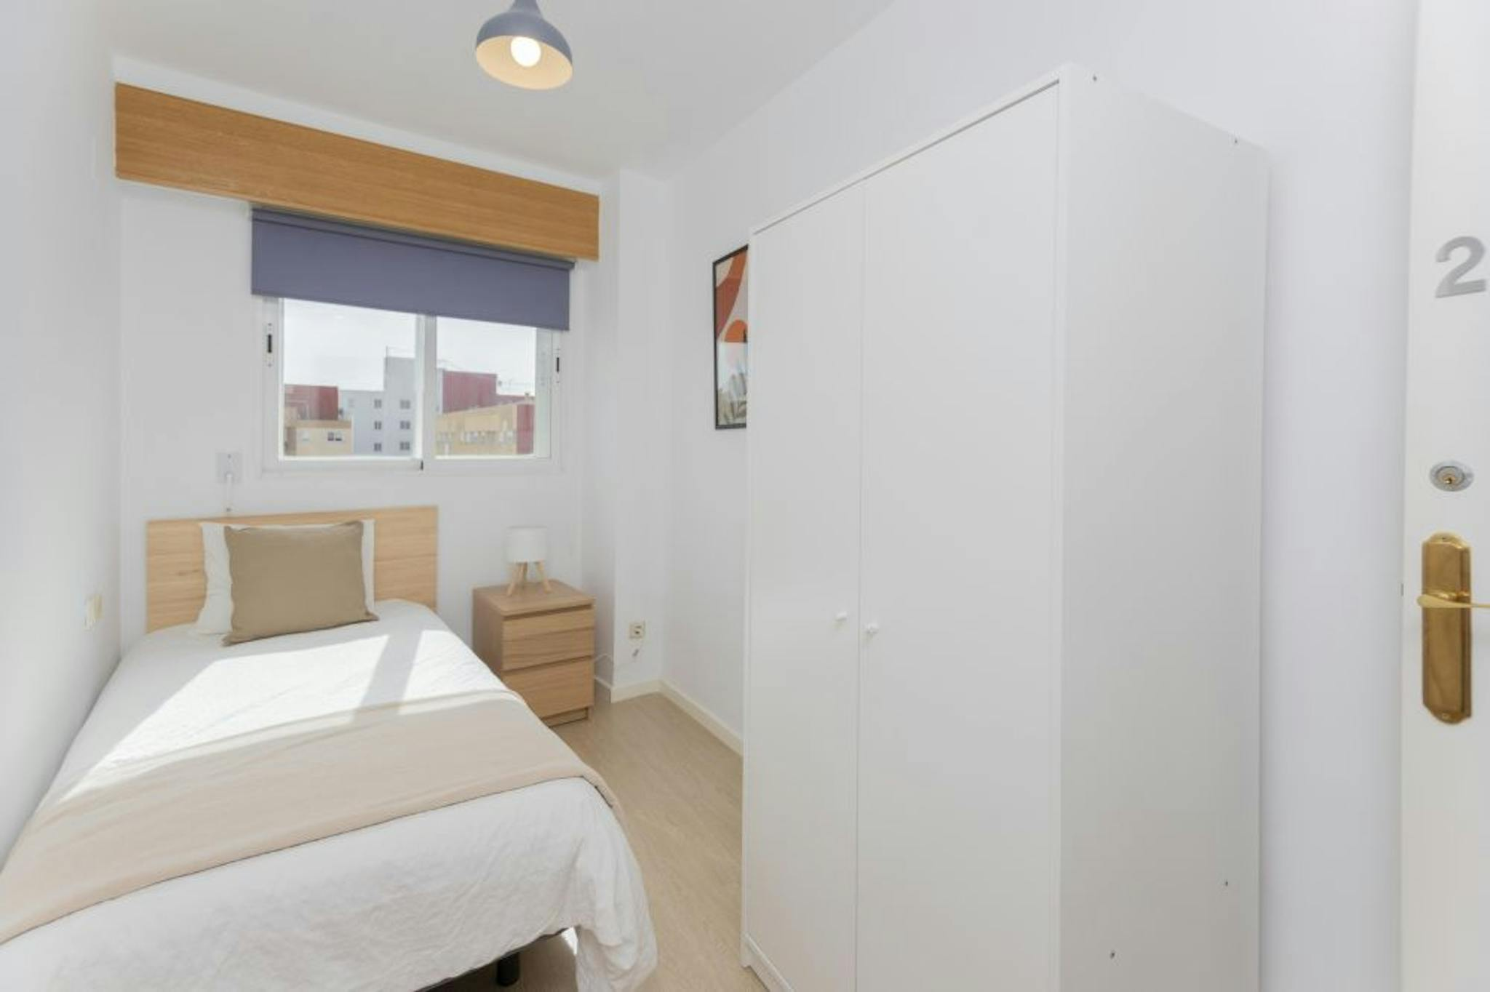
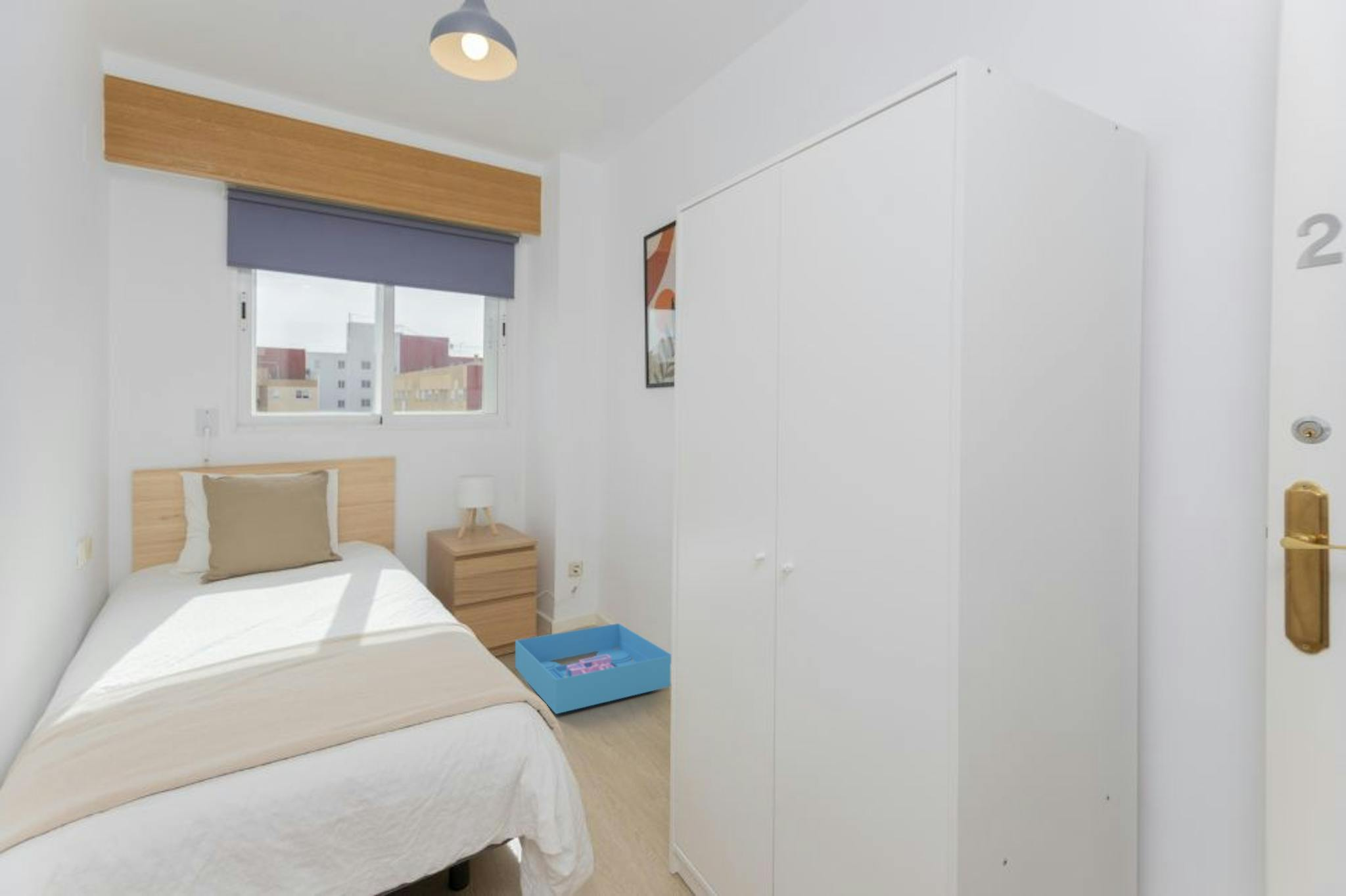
+ storage bin (592, 662)
